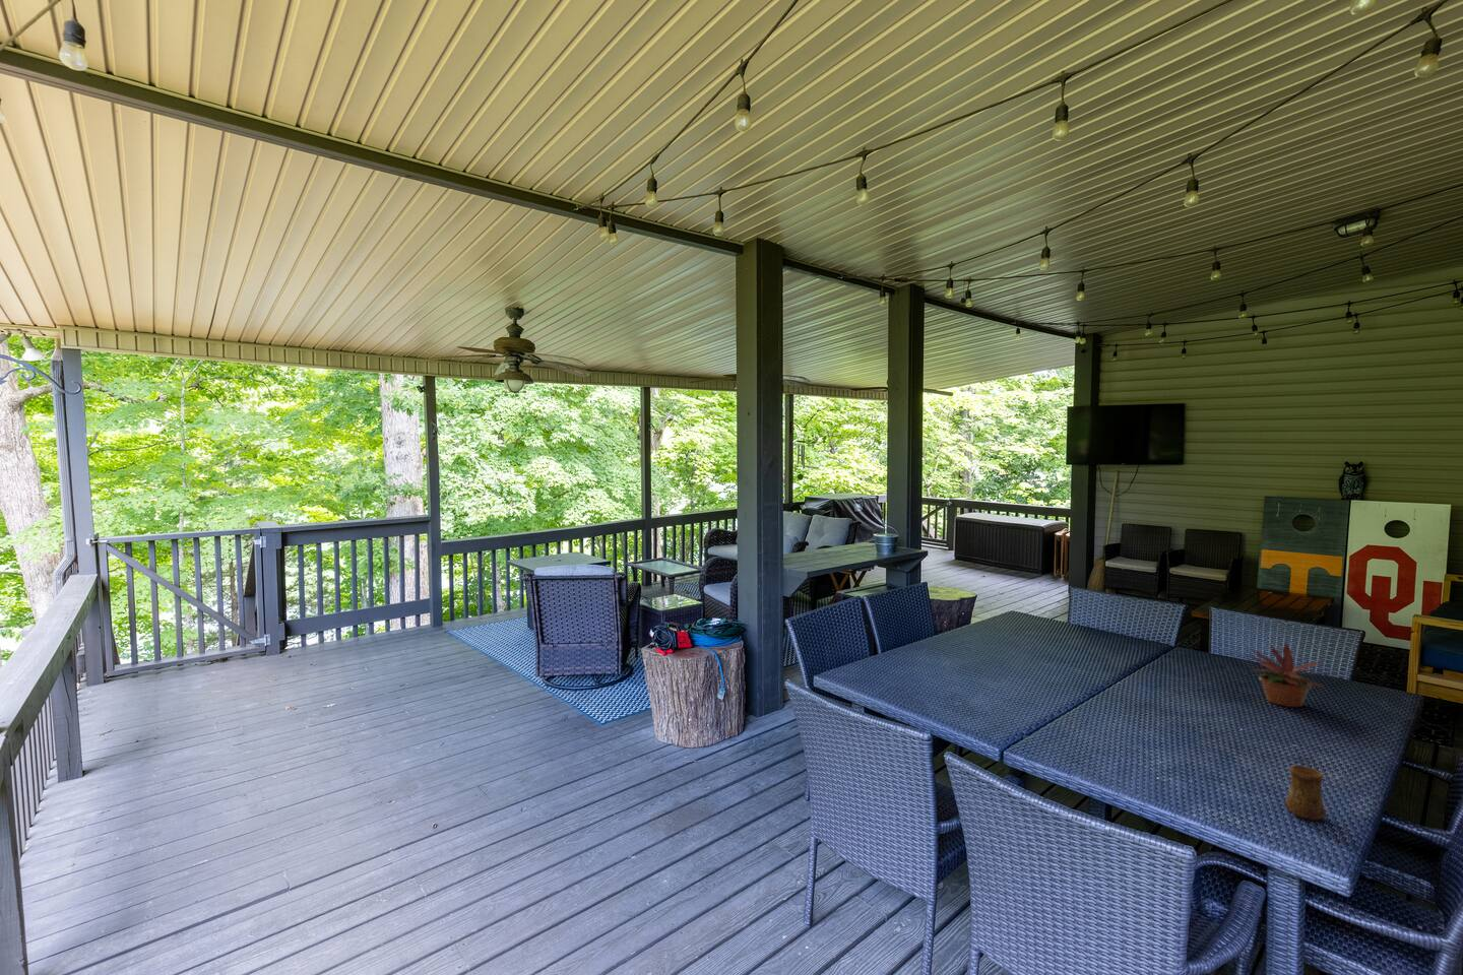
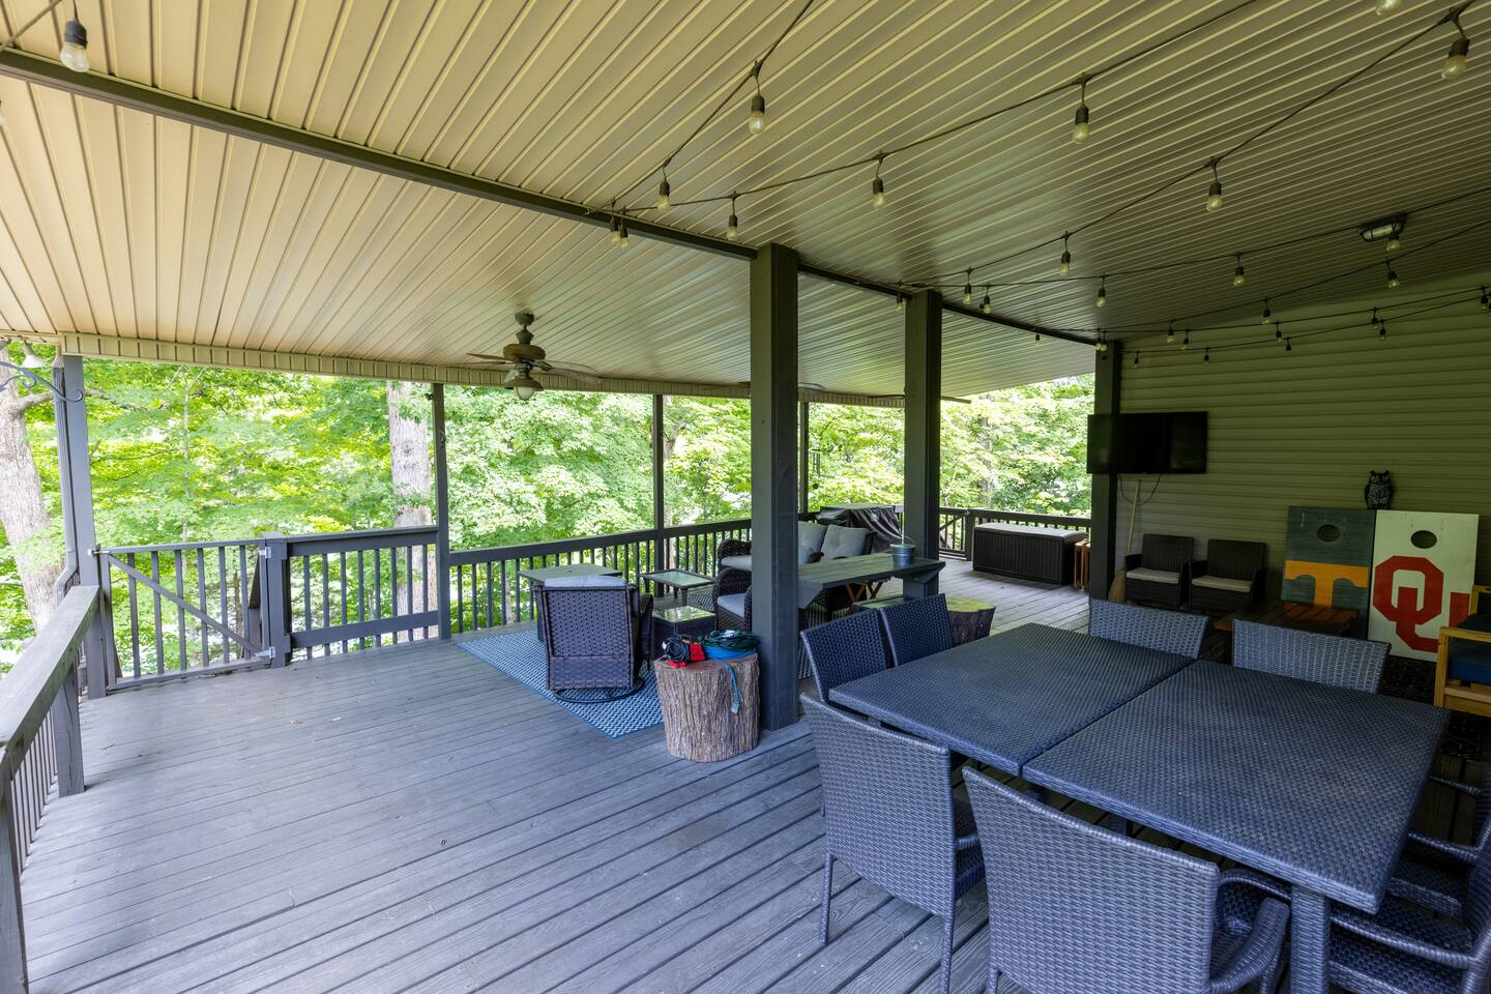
- potted plant (1284, 672)
- cup (1305, 792)
